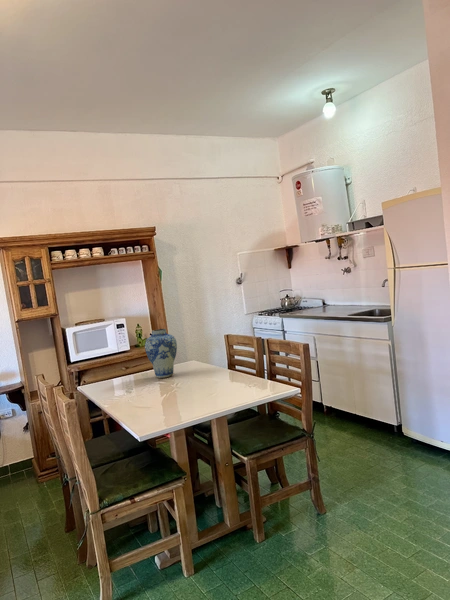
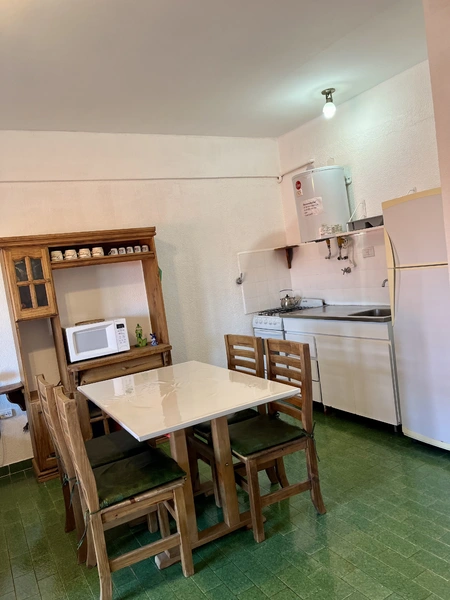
- vase (161, 353)
